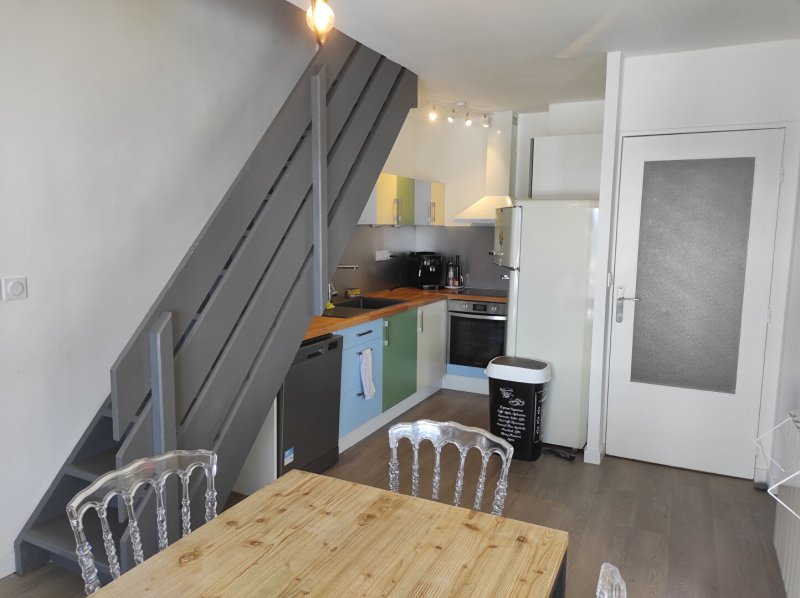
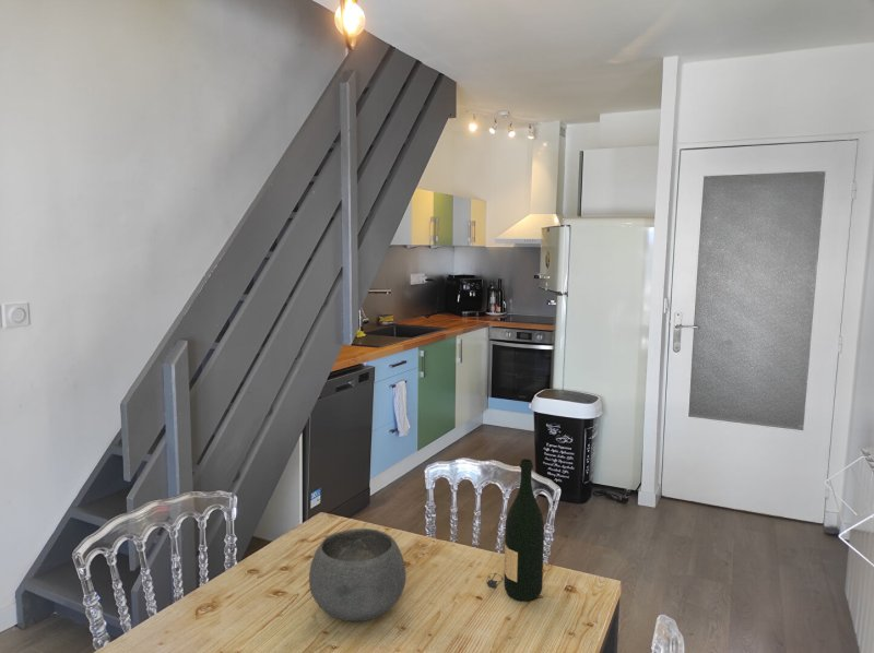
+ bowl (357, 578)
+ wine bottle (518, 524)
